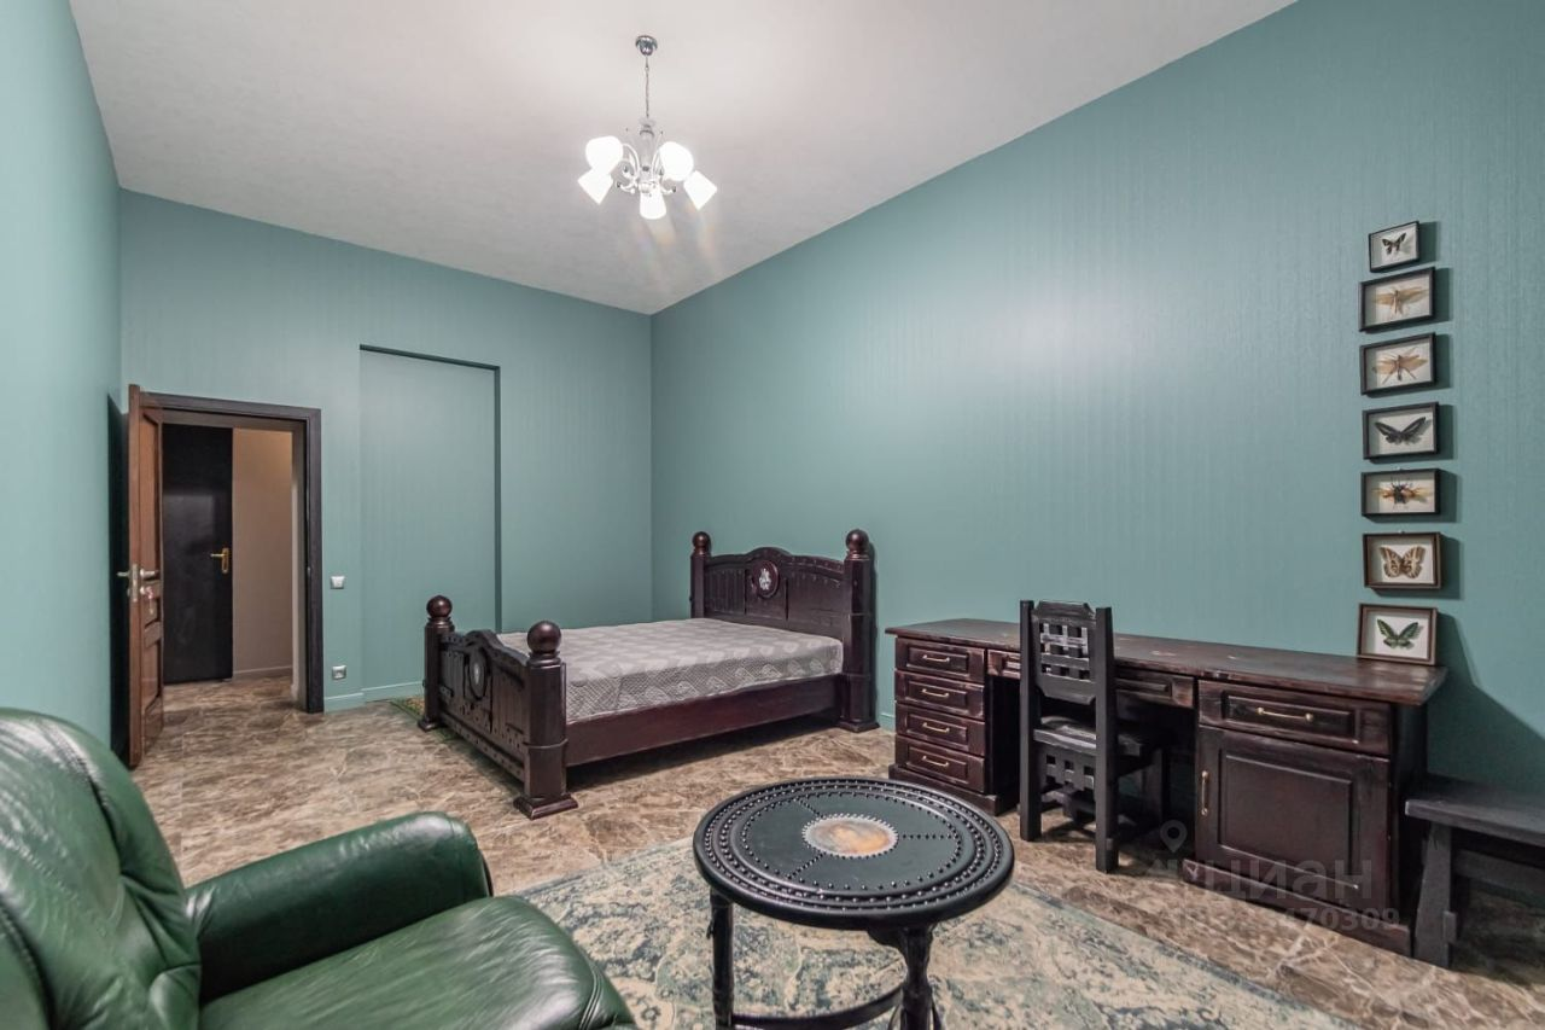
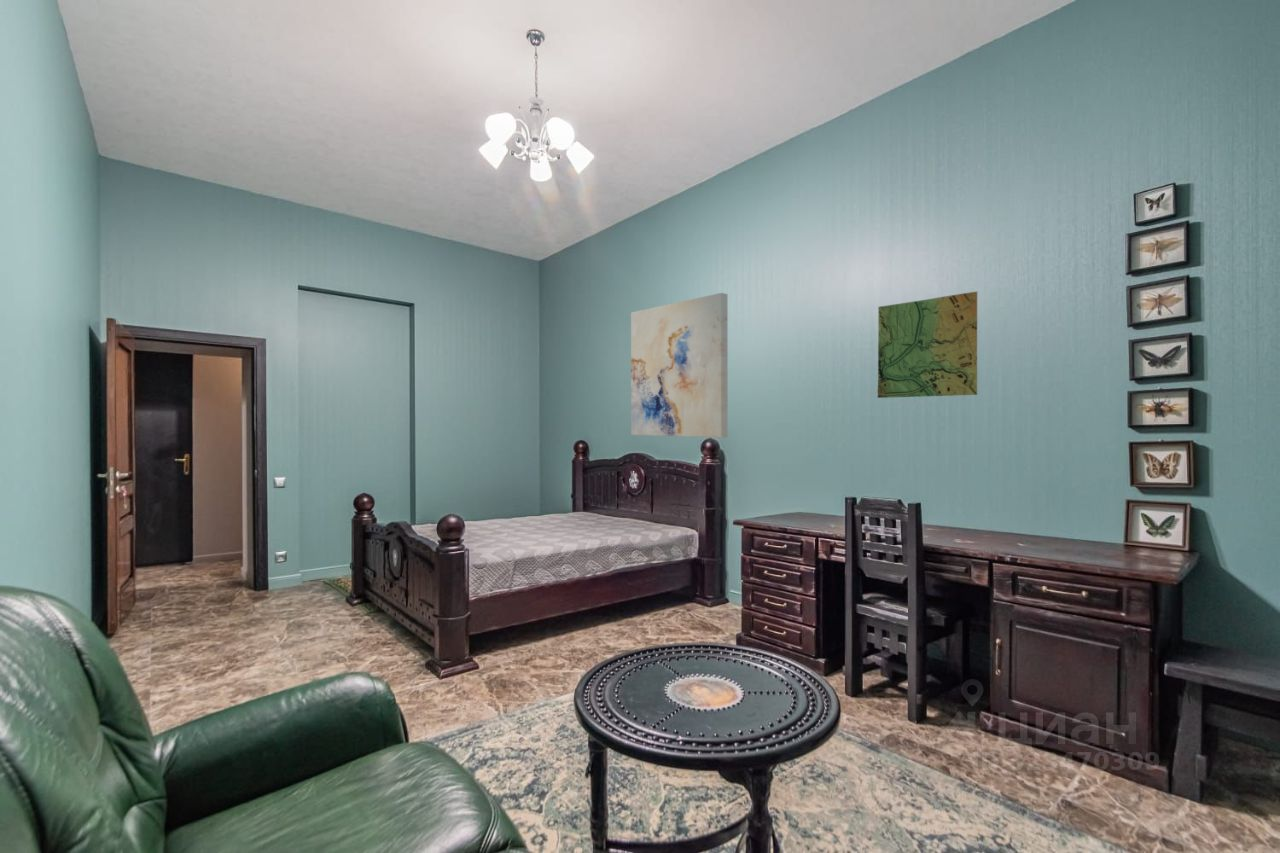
+ map (924, 348)
+ wall art (675, 370)
